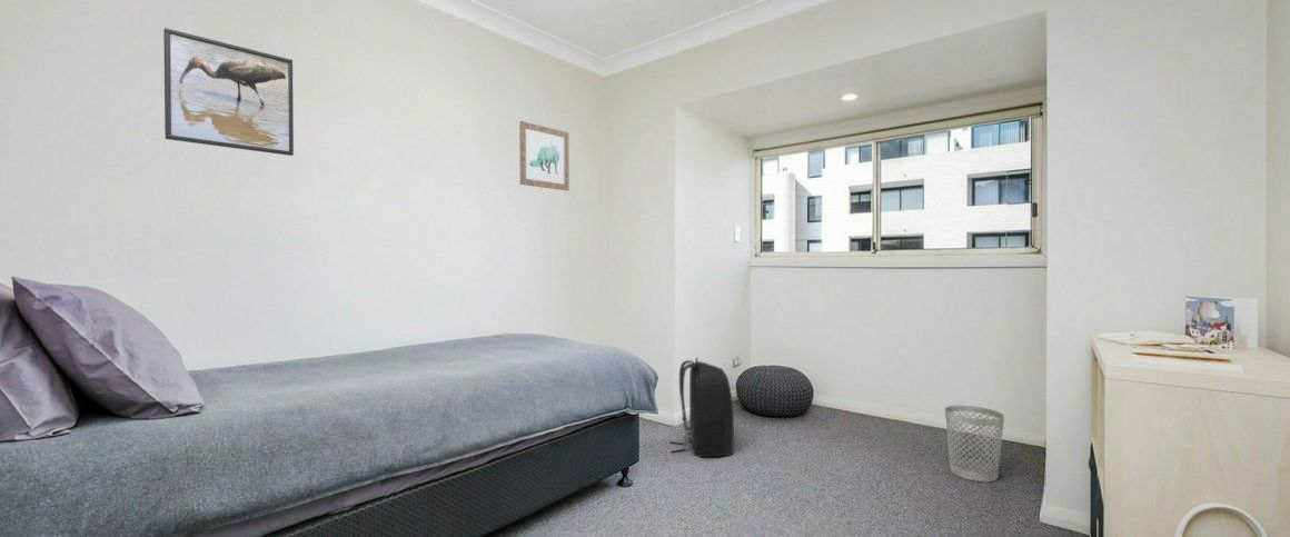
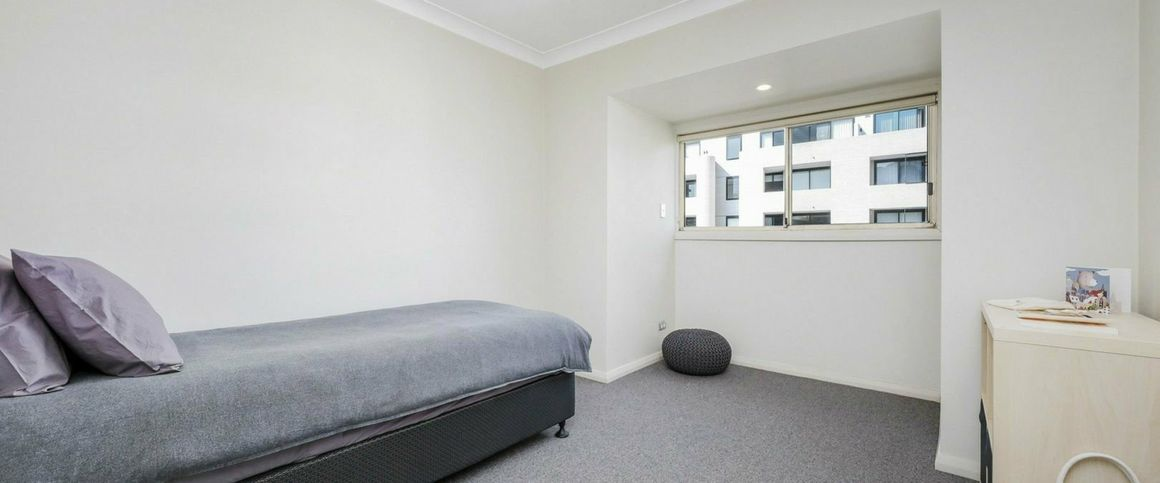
- wall art (545, 157)
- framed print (232, 96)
- backpack (701, 401)
- wastebasket (974, 442)
